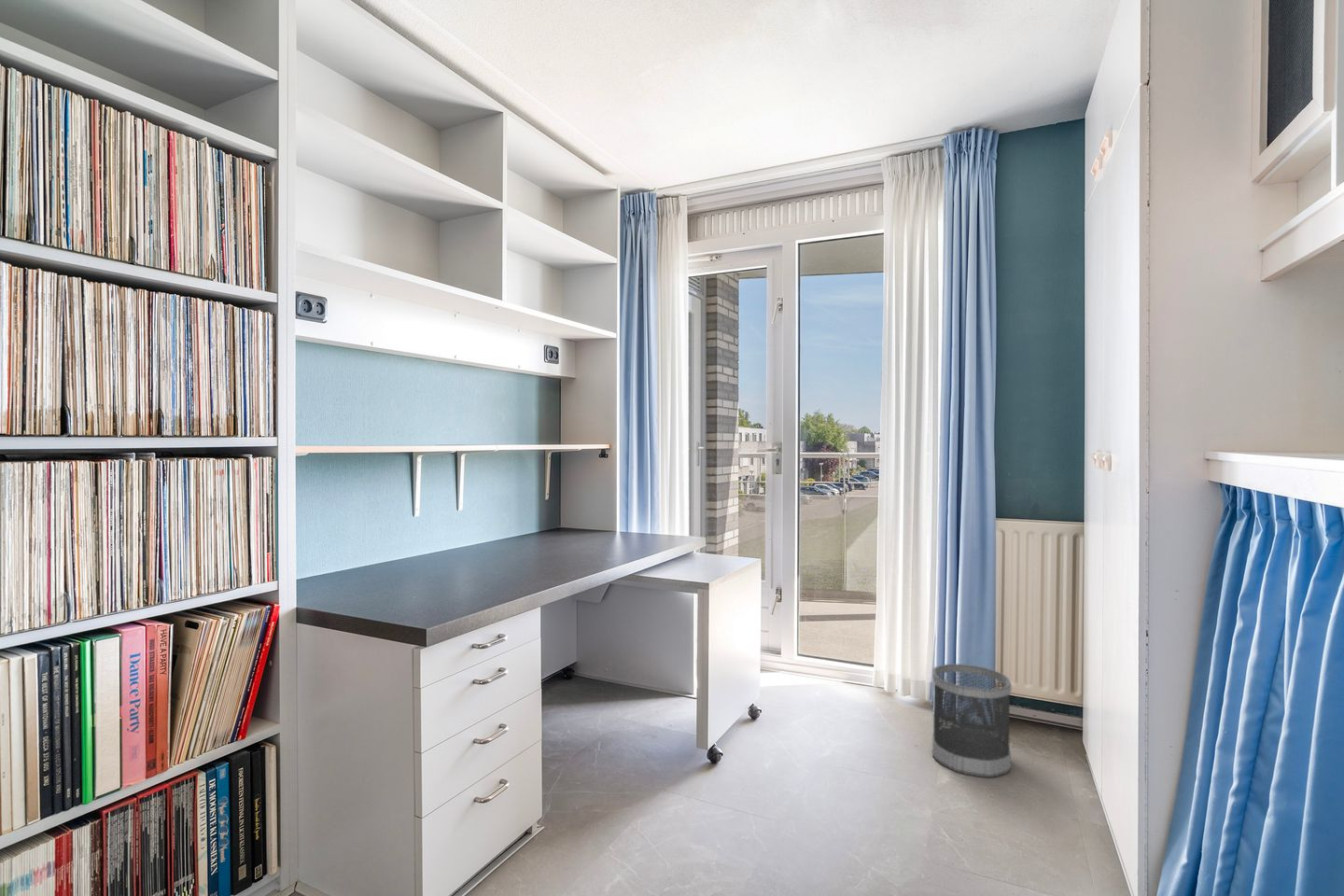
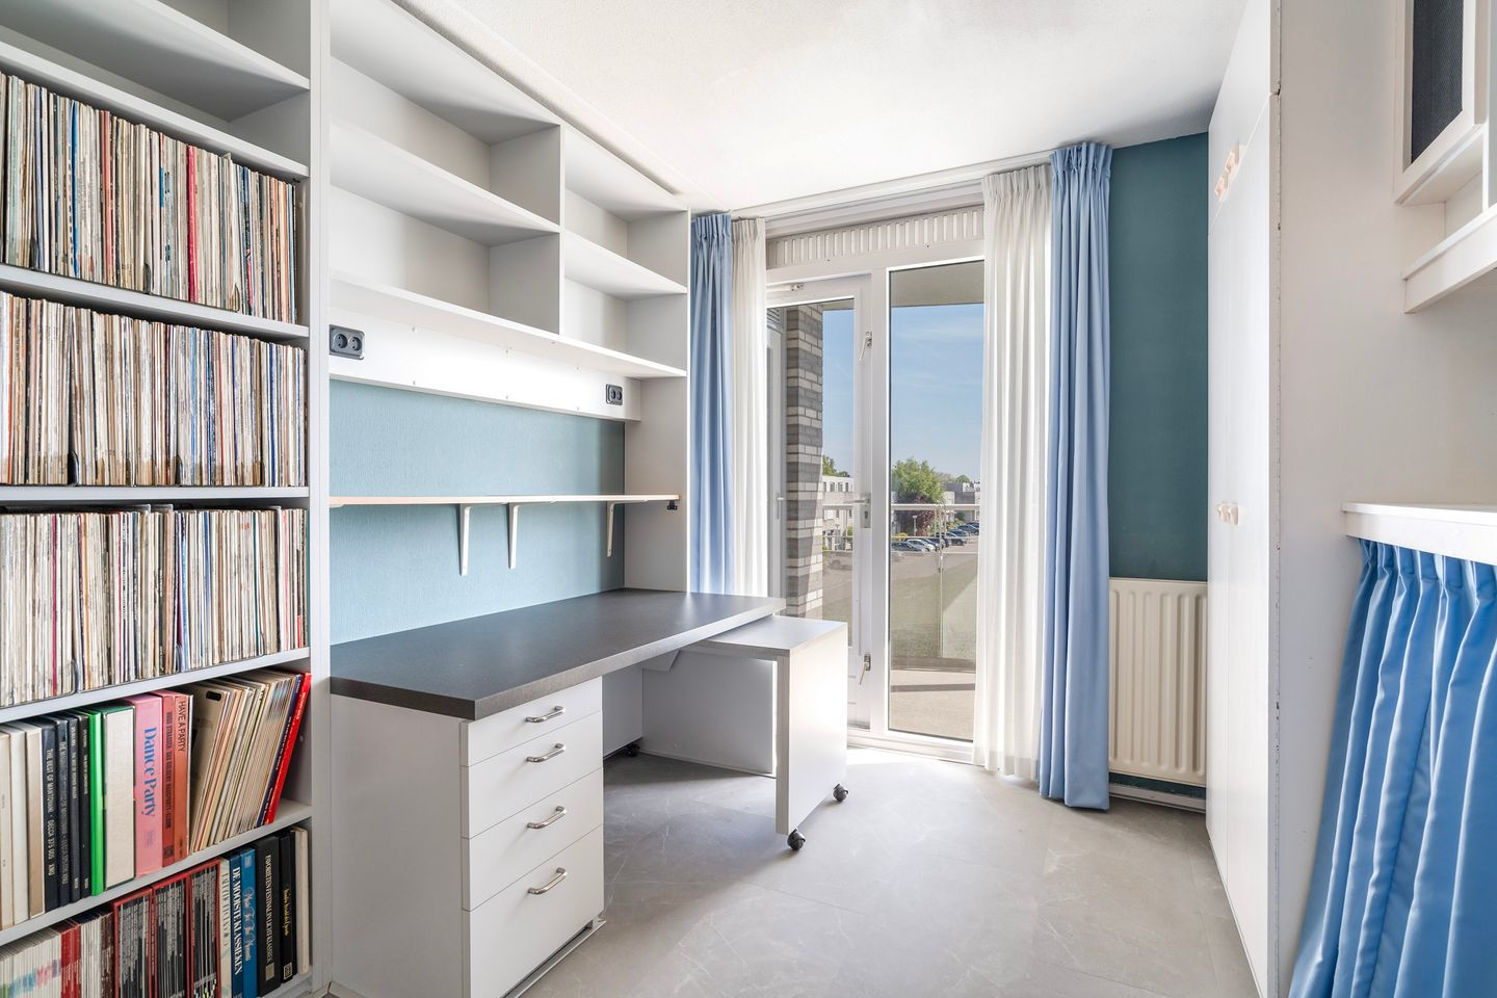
- wastebasket (970, 717)
